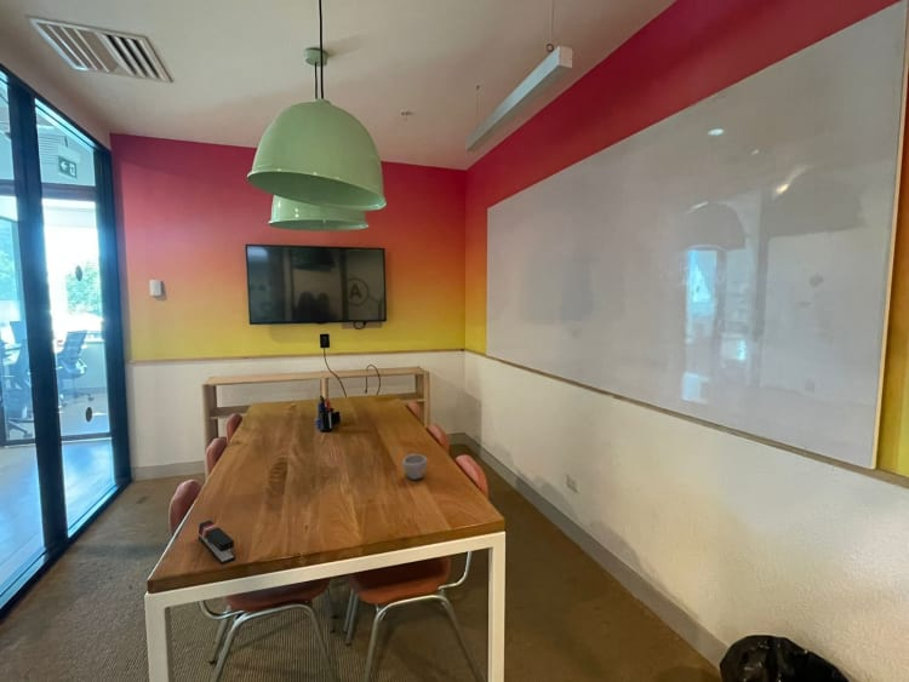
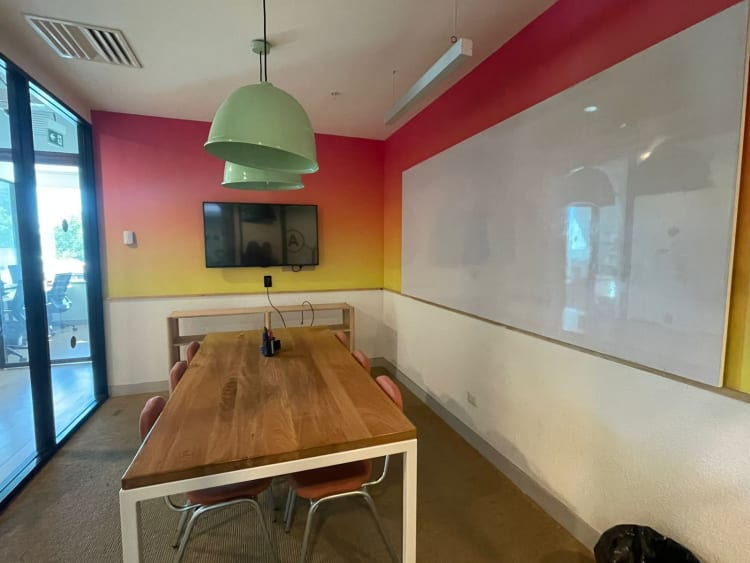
- stapler (216, 539)
- cup (413, 466)
